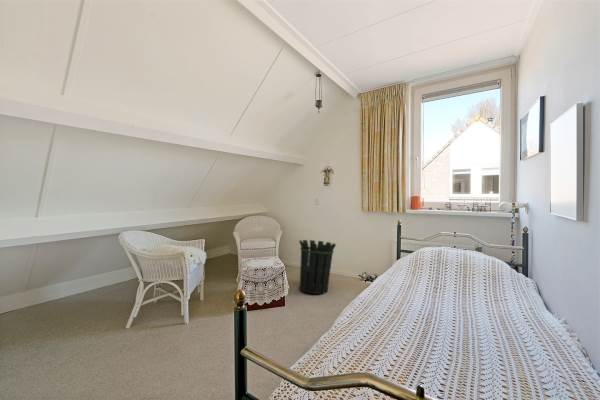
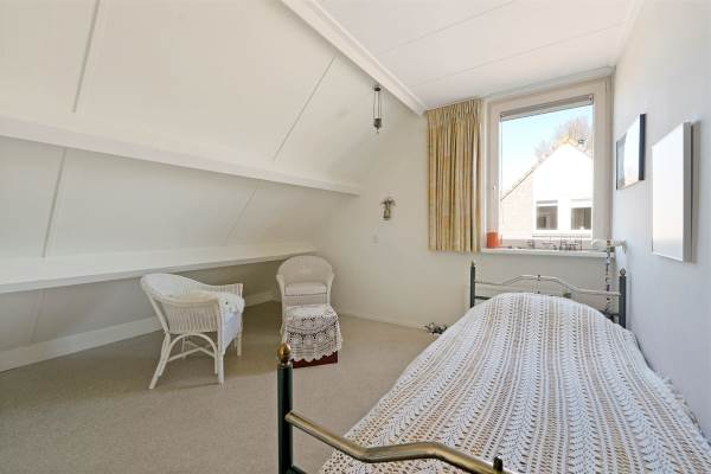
- waste bin (315, 265)
